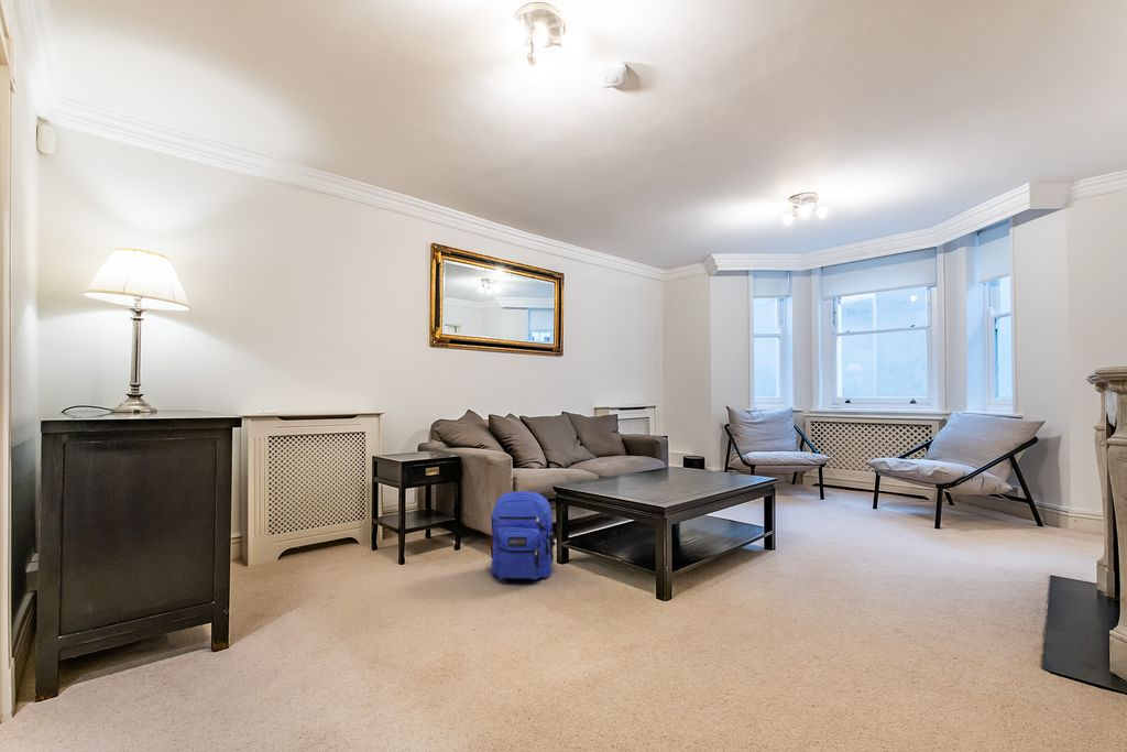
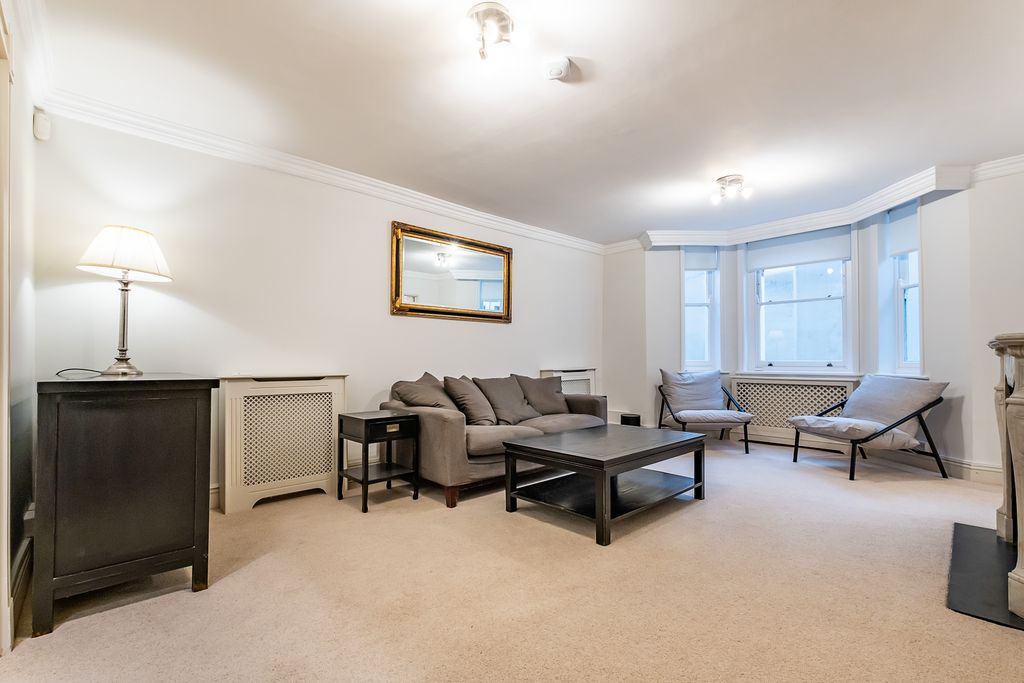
- backpack (523, 534)
